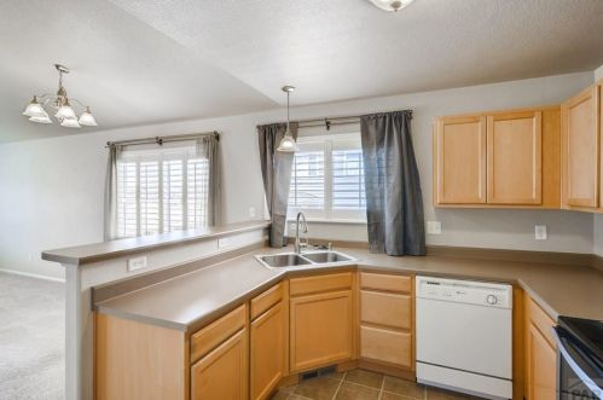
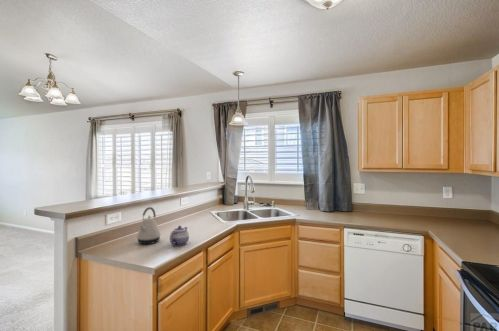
+ teapot (179, 234)
+ kettle (148, 224)
